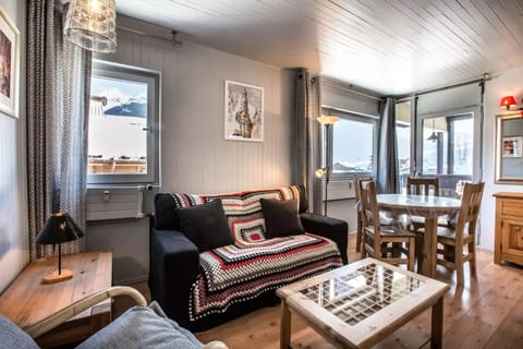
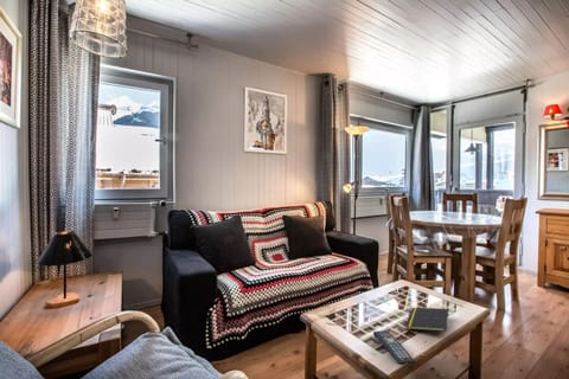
+ notepad (427, 317)
+ remote control (391, 345)
